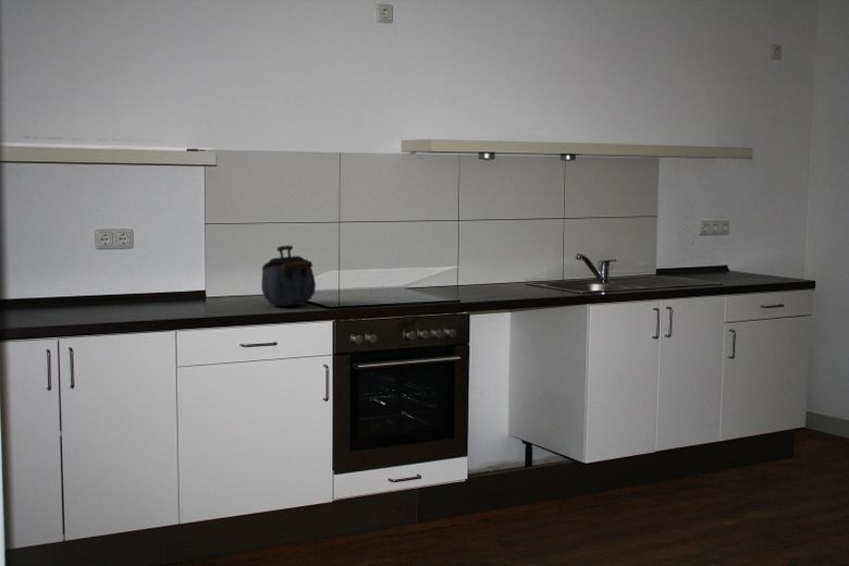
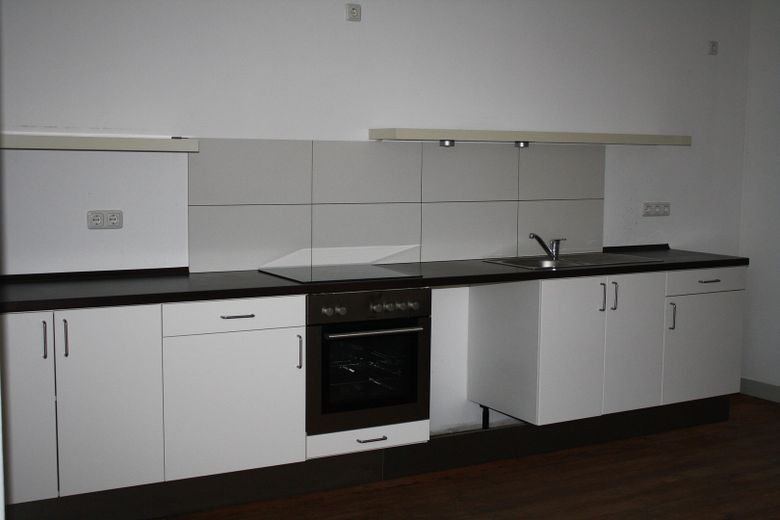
- kettle (287, 274)
